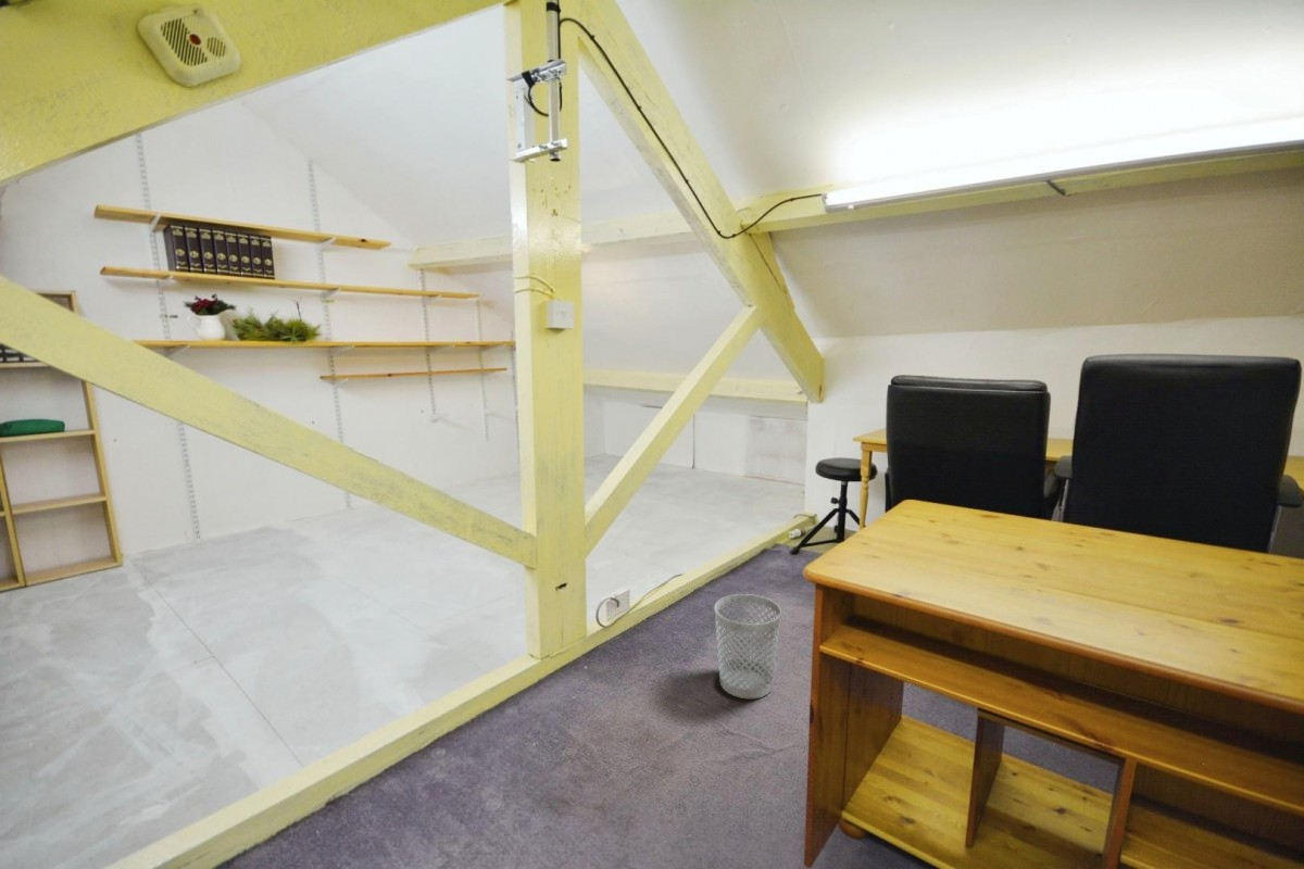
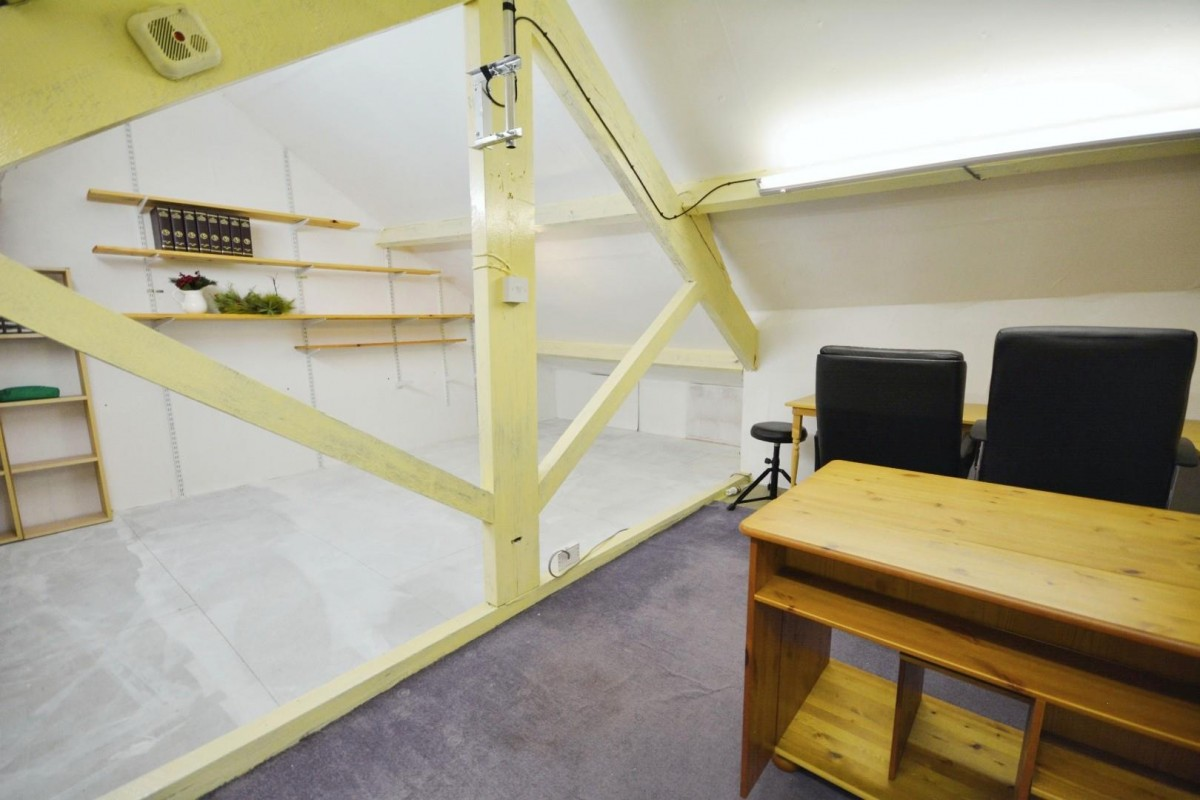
- wastebasket (745, 646)
